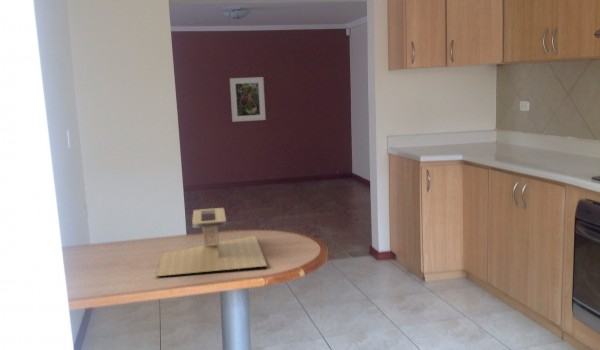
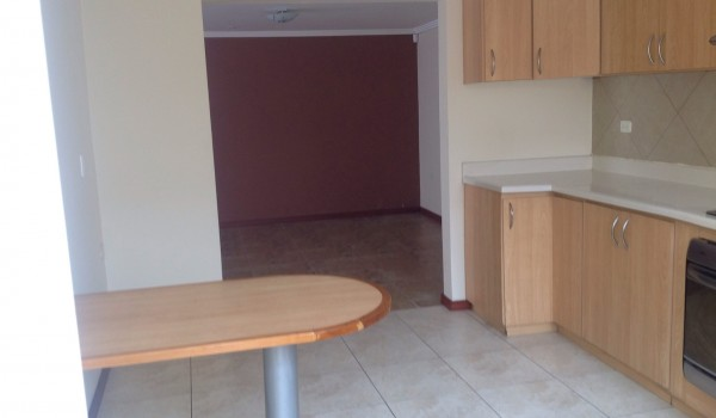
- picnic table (209, 226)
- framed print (247, 99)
